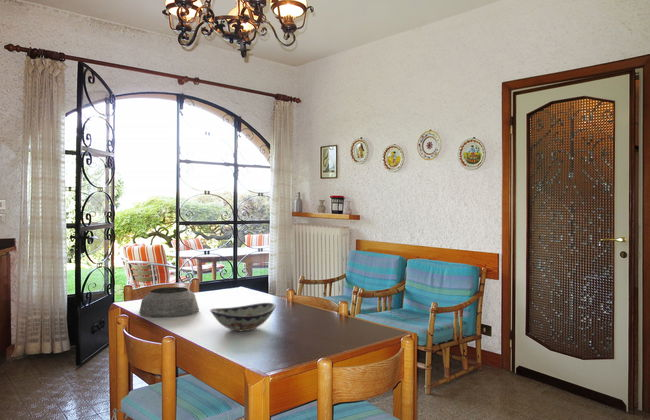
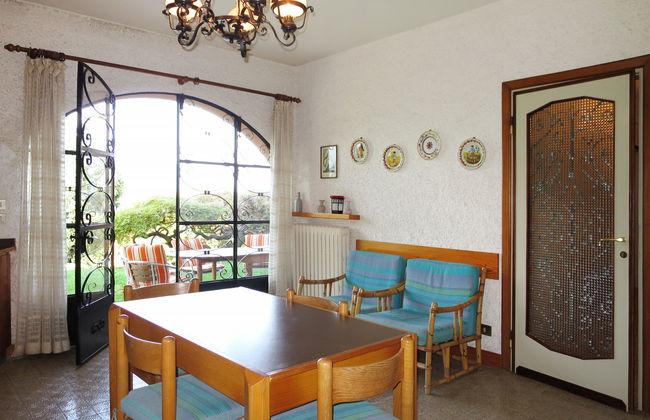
- plant pot (169, 300)
- decorative bowl (243, 317)
